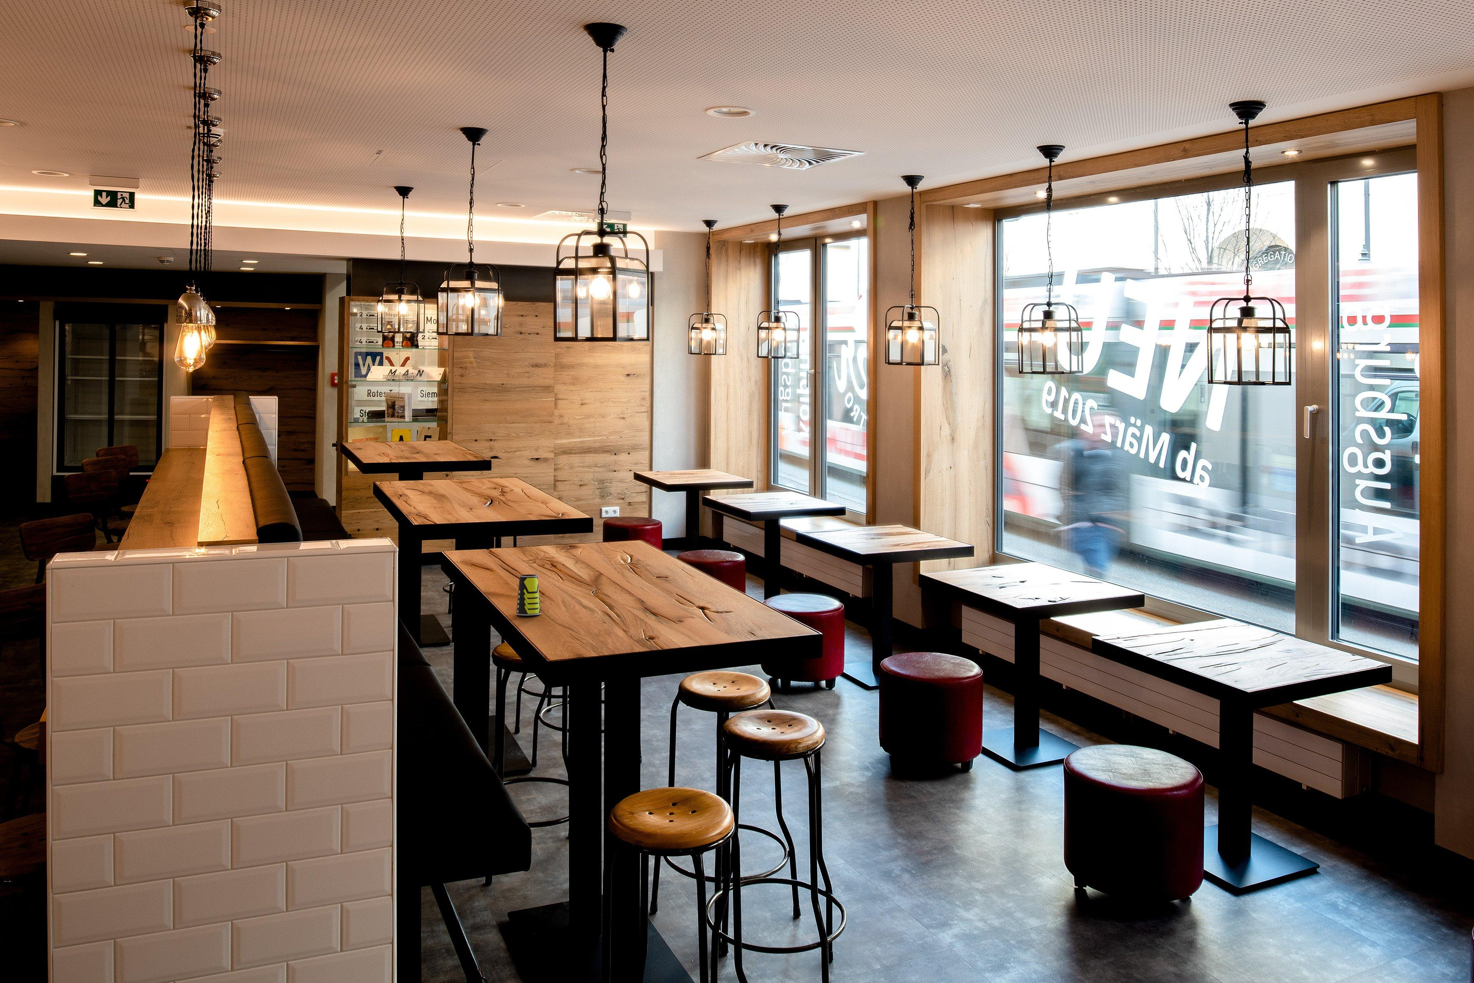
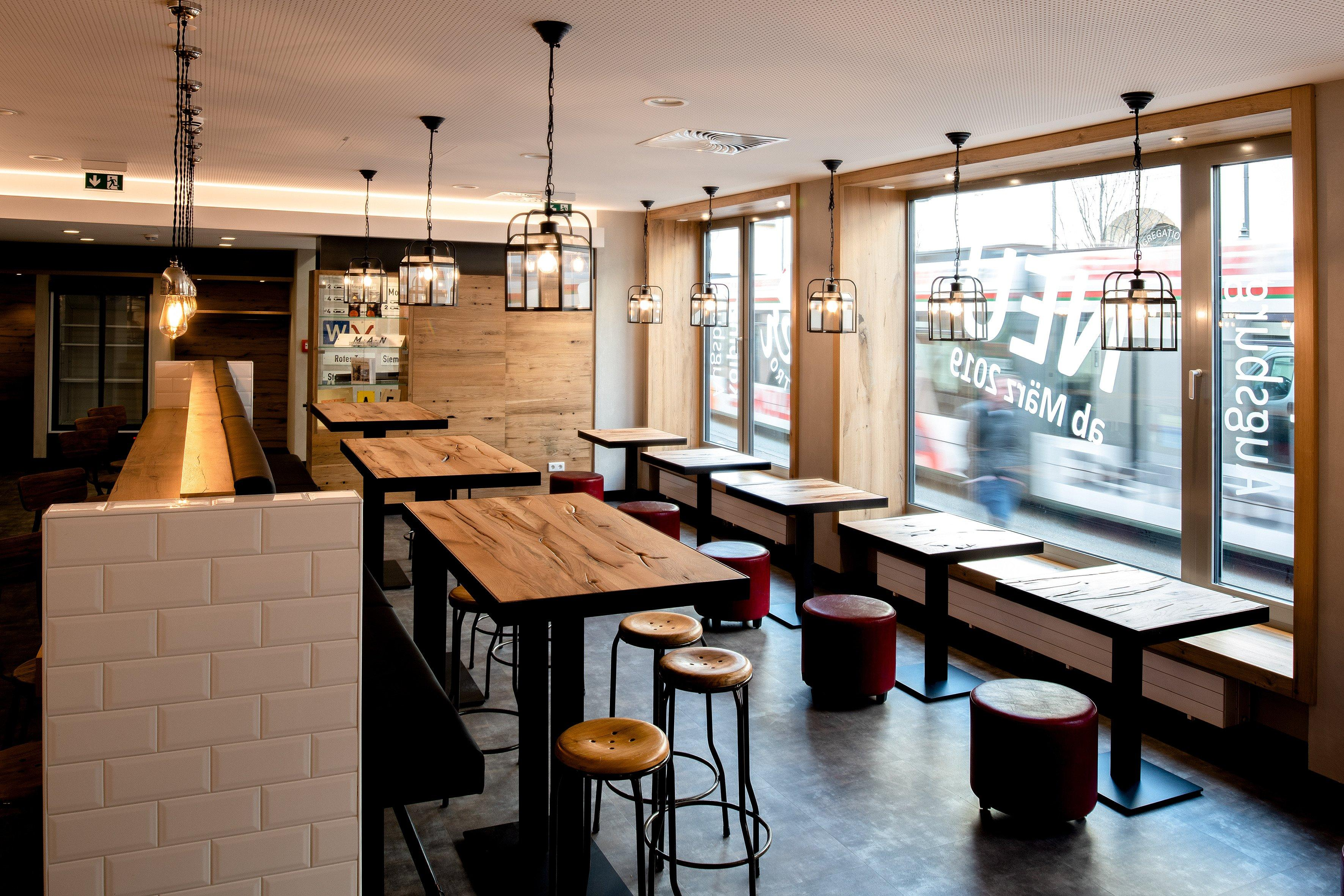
- cup (529, 595)
